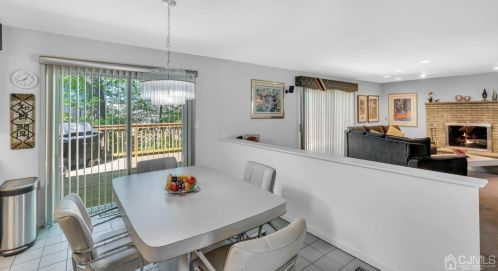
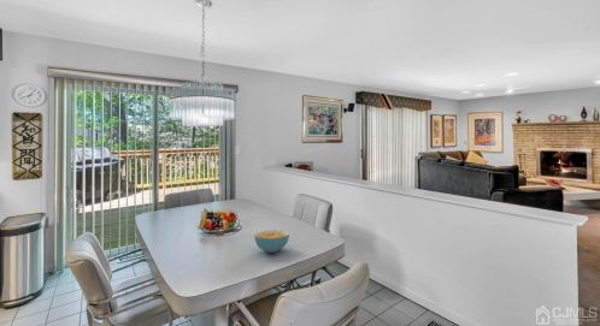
+ cereal bowl (271, 242)
